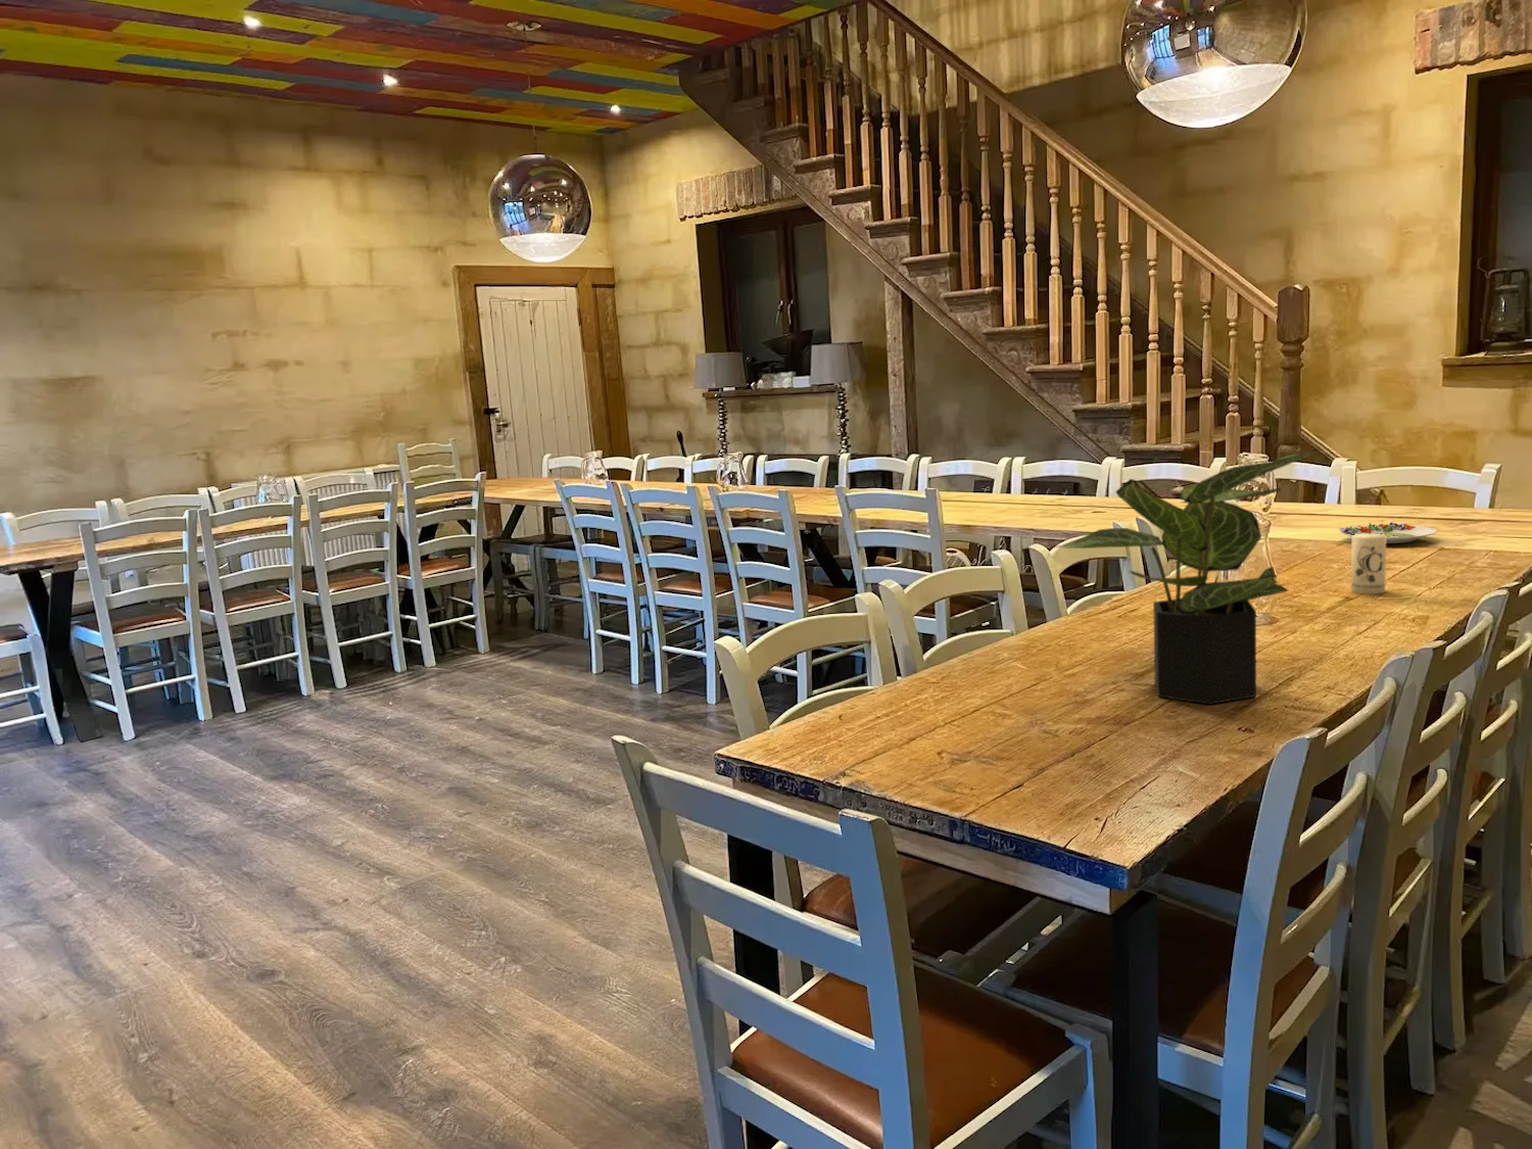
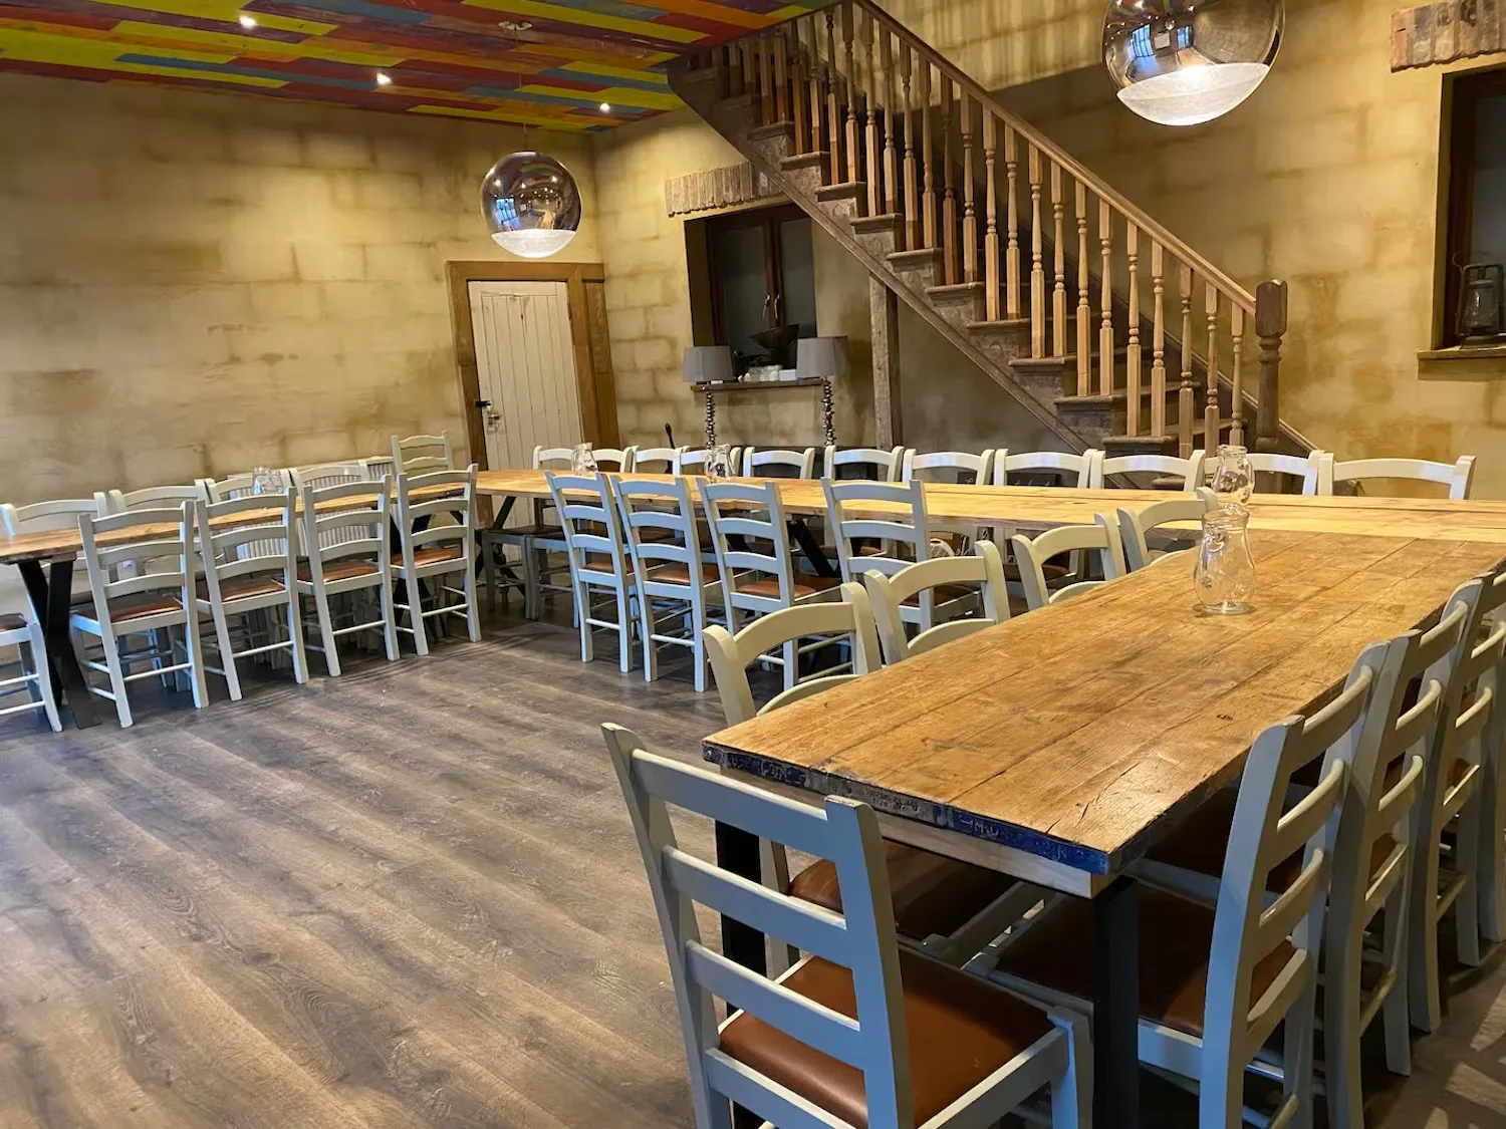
- potted plant (1200, 573)
- salad plate (1387, 533)
- candle (1368, 564)
